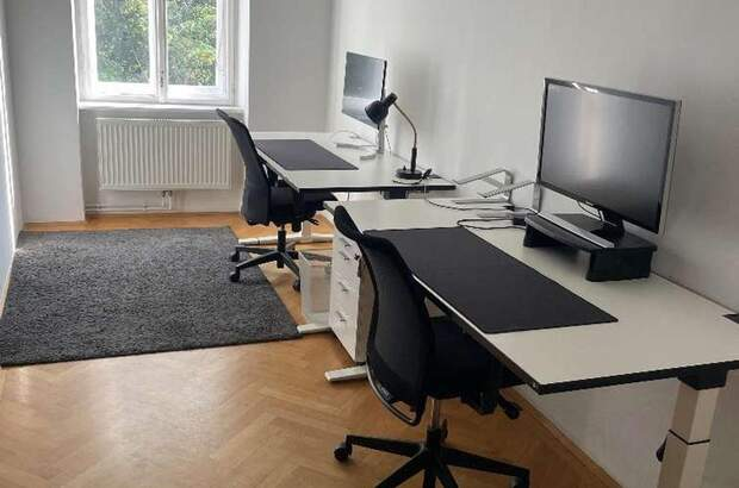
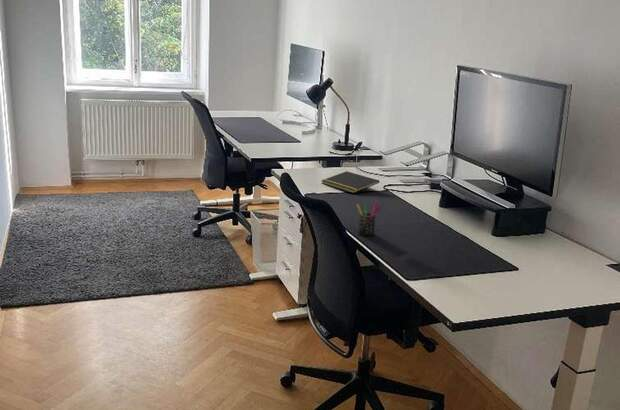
+ notepad (349, 181)
+ pen holder (367, 217)
